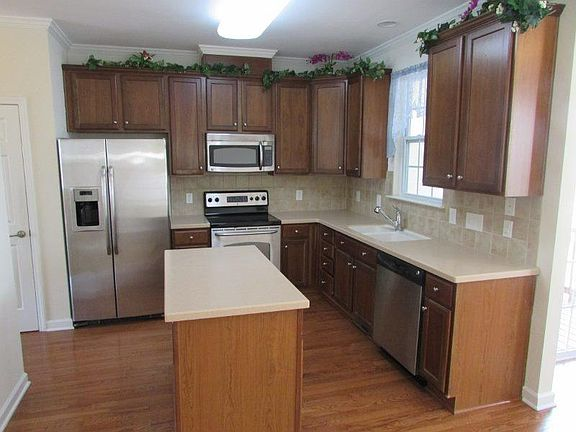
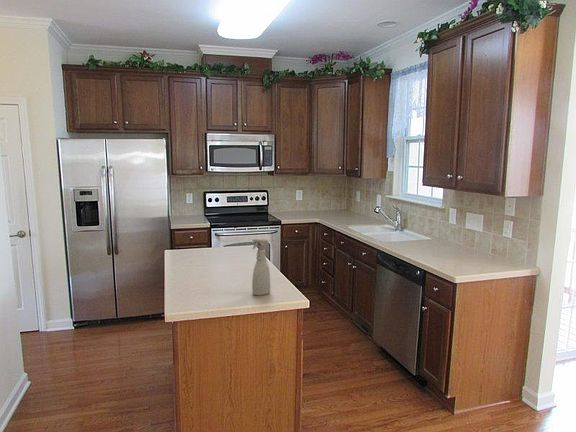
+ spray bottle (261, 265)
